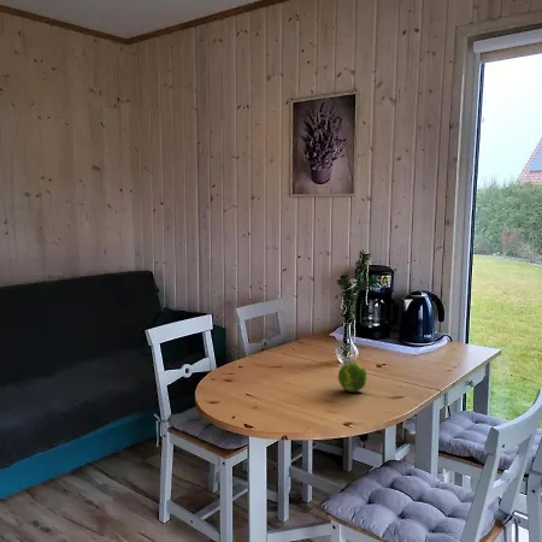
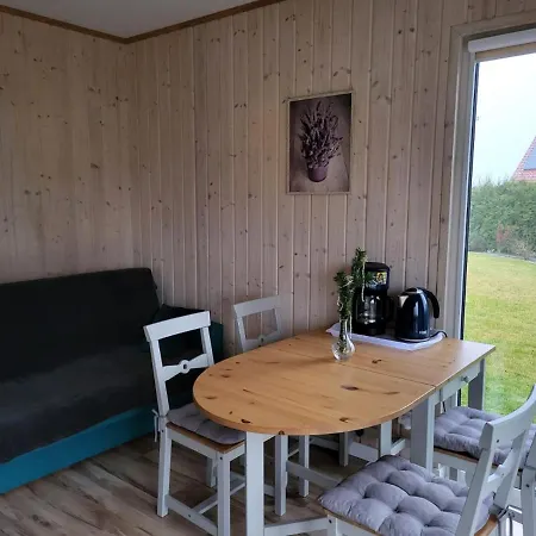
- fruit (352, 376)
